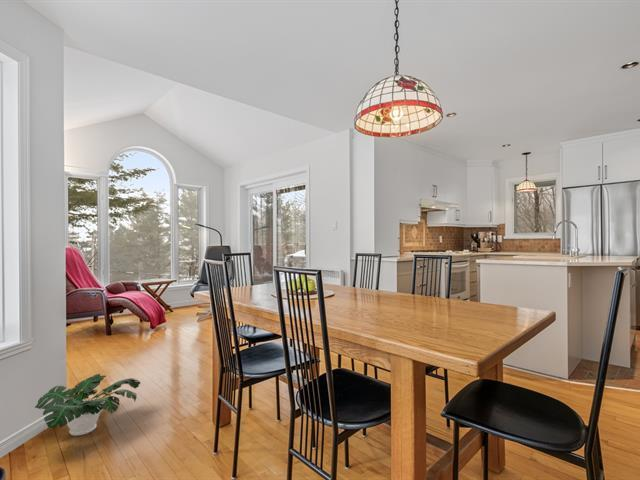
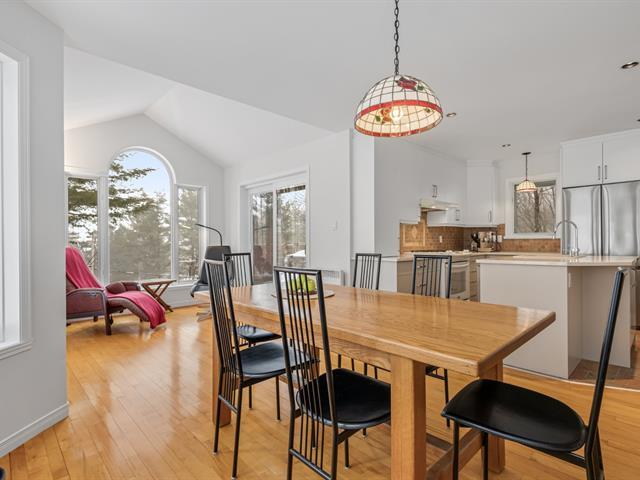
- potted plant (85, 411)
